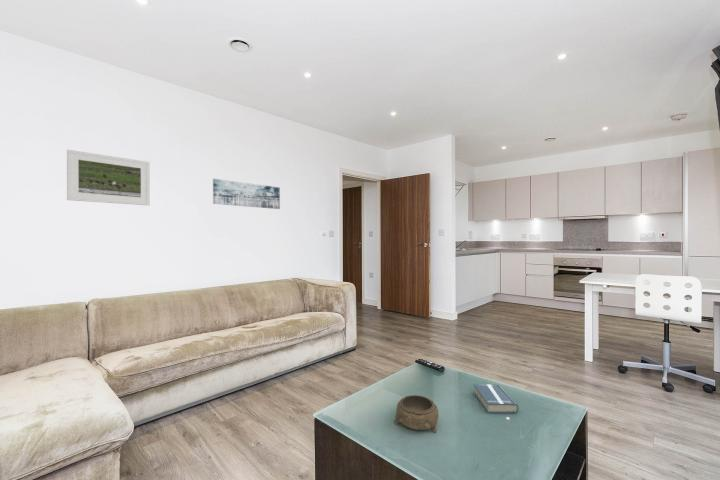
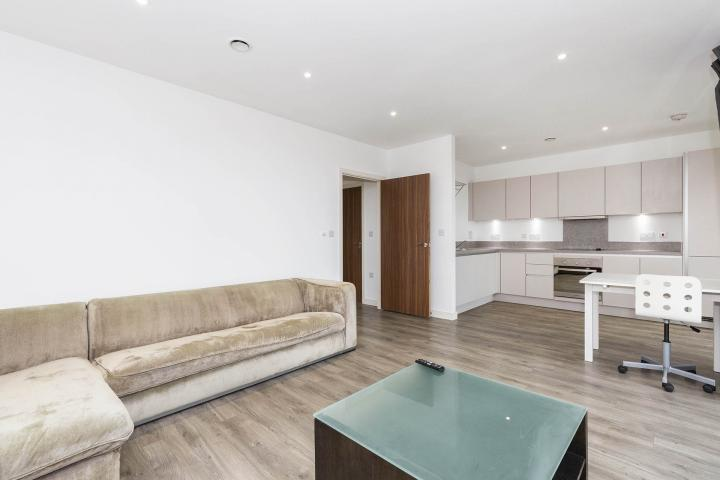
- hardback book (494, 397)
- wall art (248, 195)
- decorative bowl (417, 411)
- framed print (111, 179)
